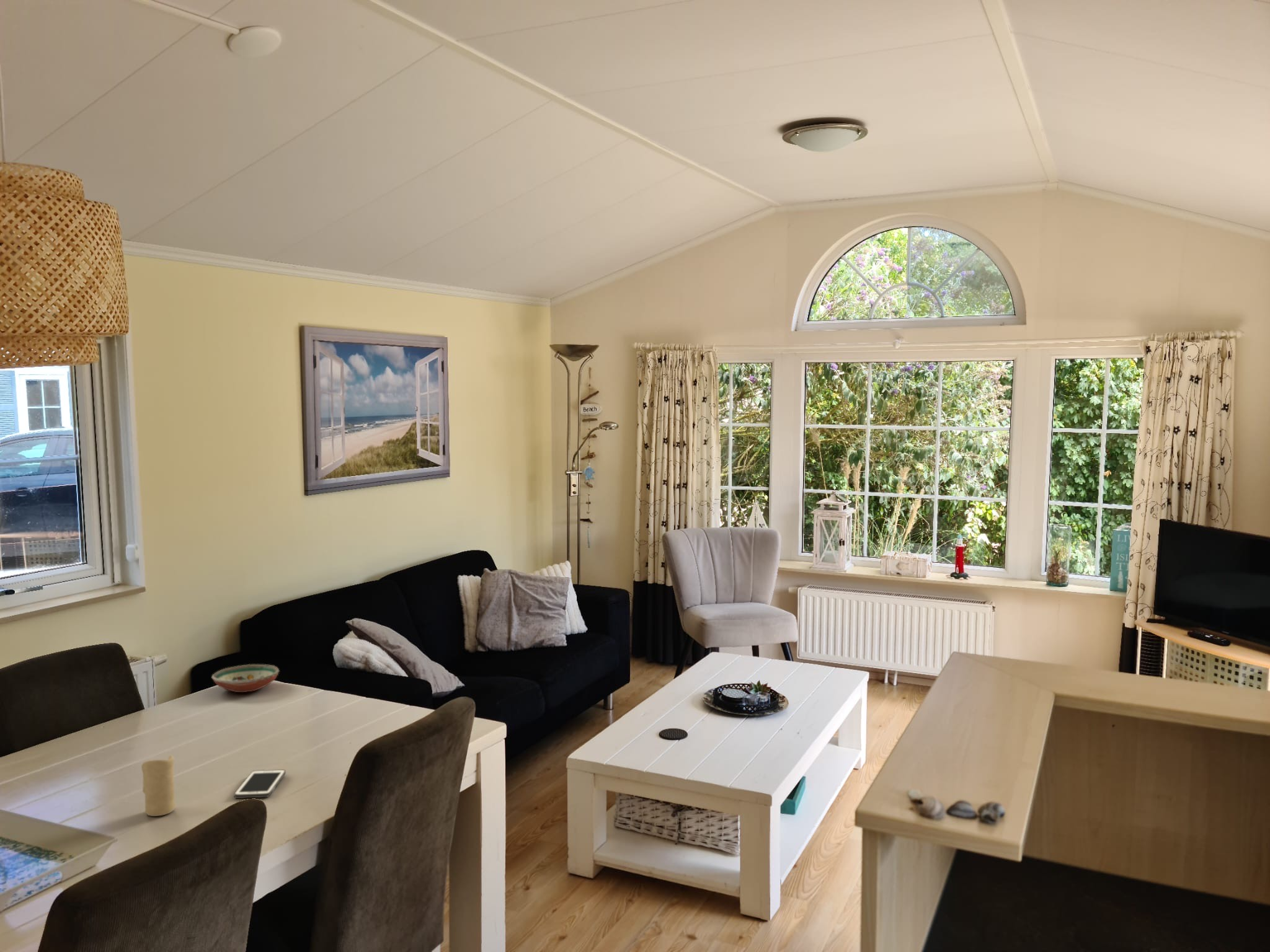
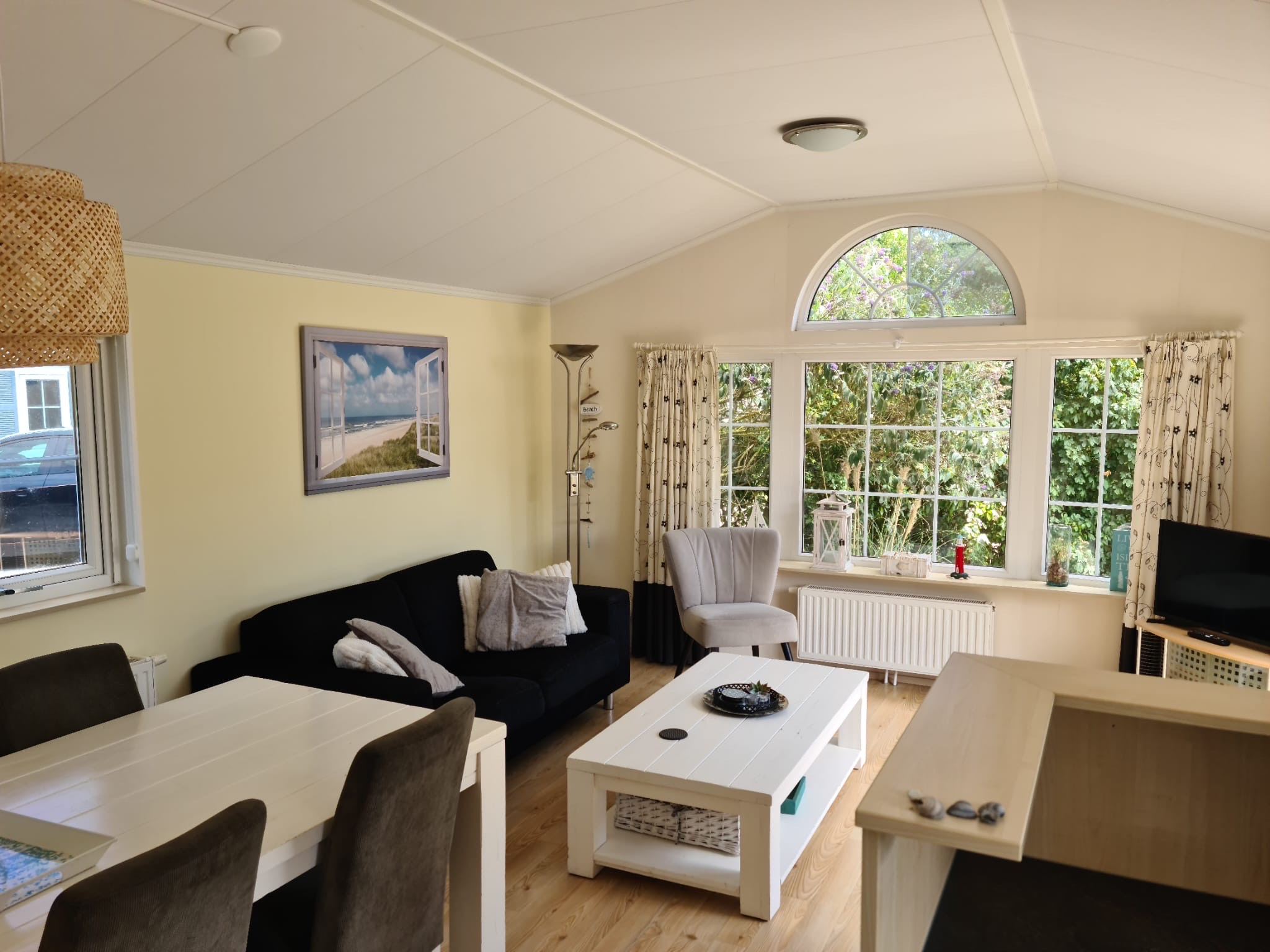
- candle (159, 783)
- cell phone (260, 783)
- decorative bowl (246, 680)
